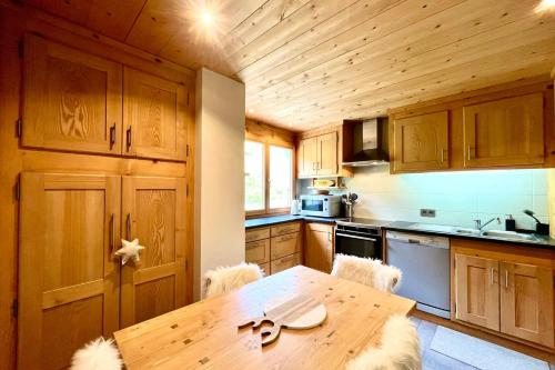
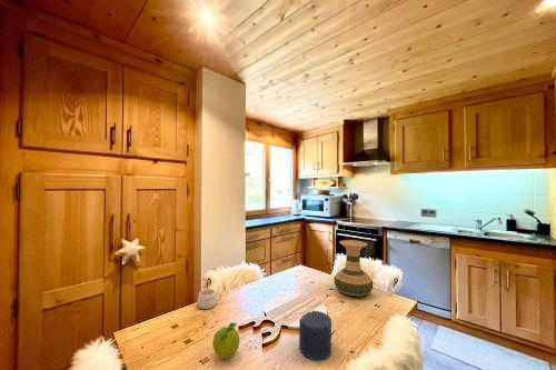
+ vase (353, 267)
+ mug (209, 298)
+ fruit (226, 340)
+ candle (315, 333)
